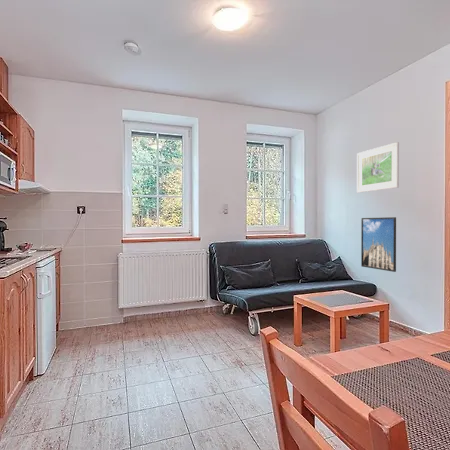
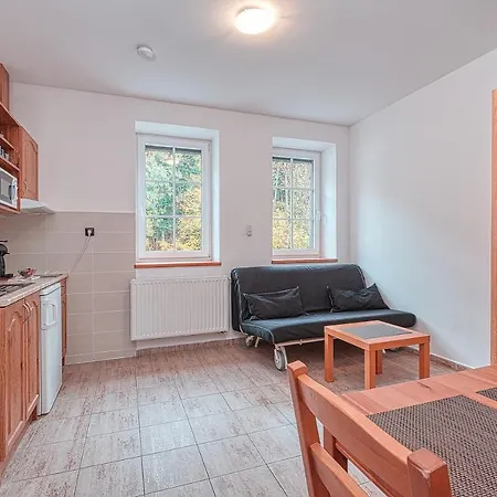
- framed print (377, 243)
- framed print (376, 169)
